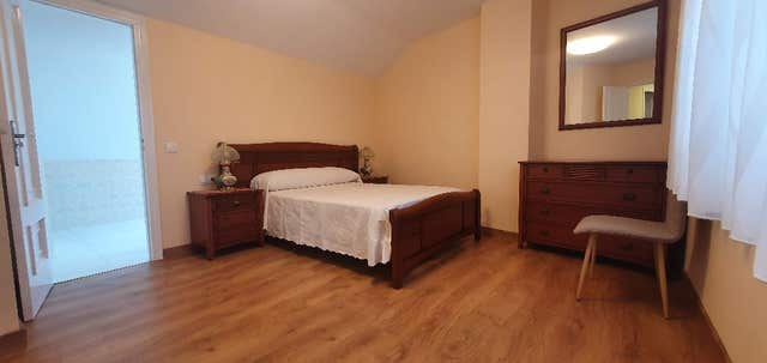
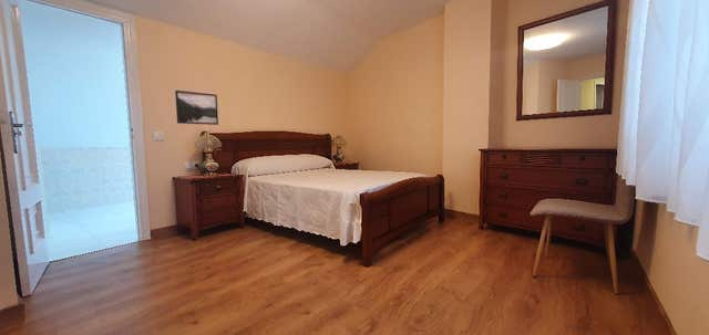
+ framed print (197, 108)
